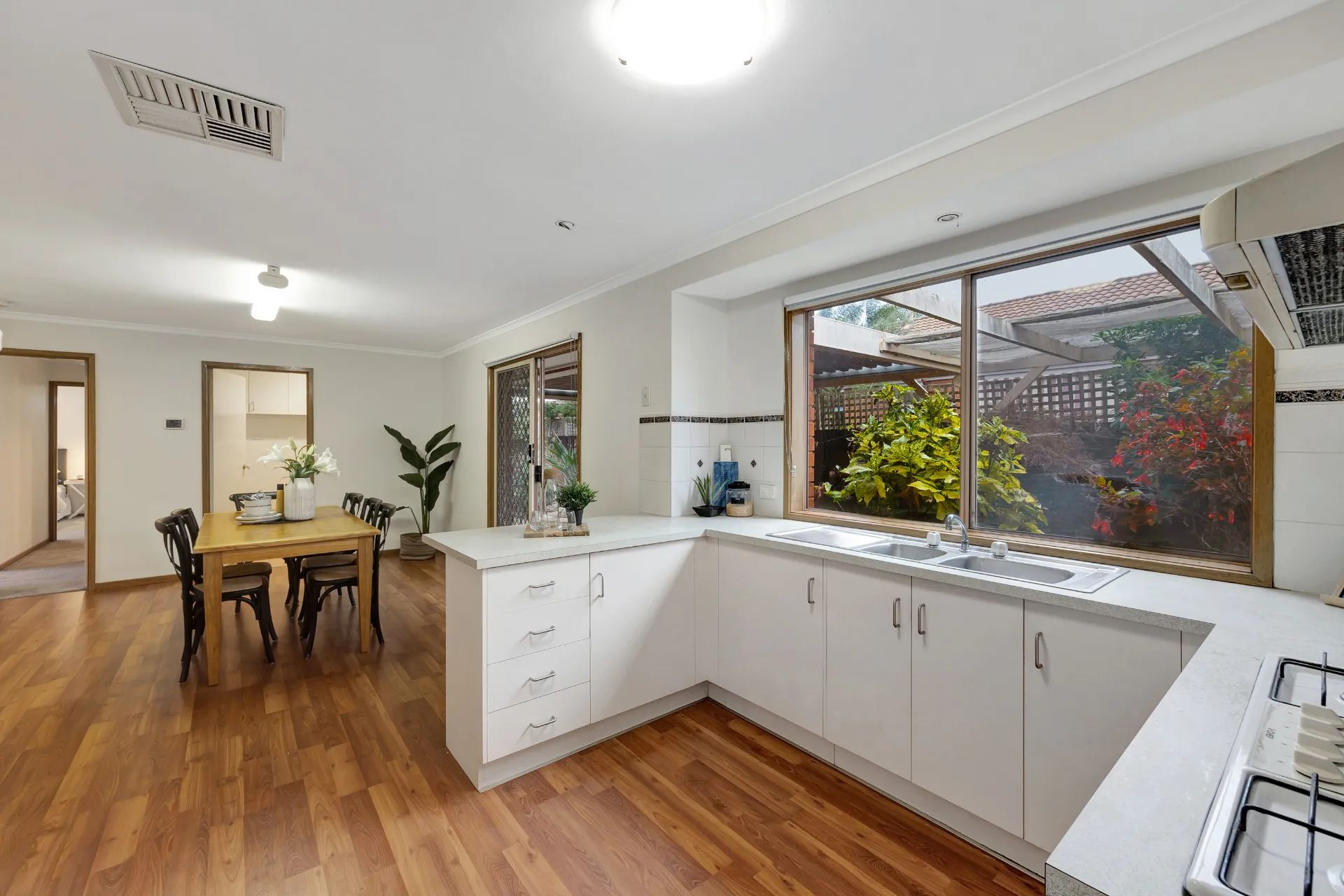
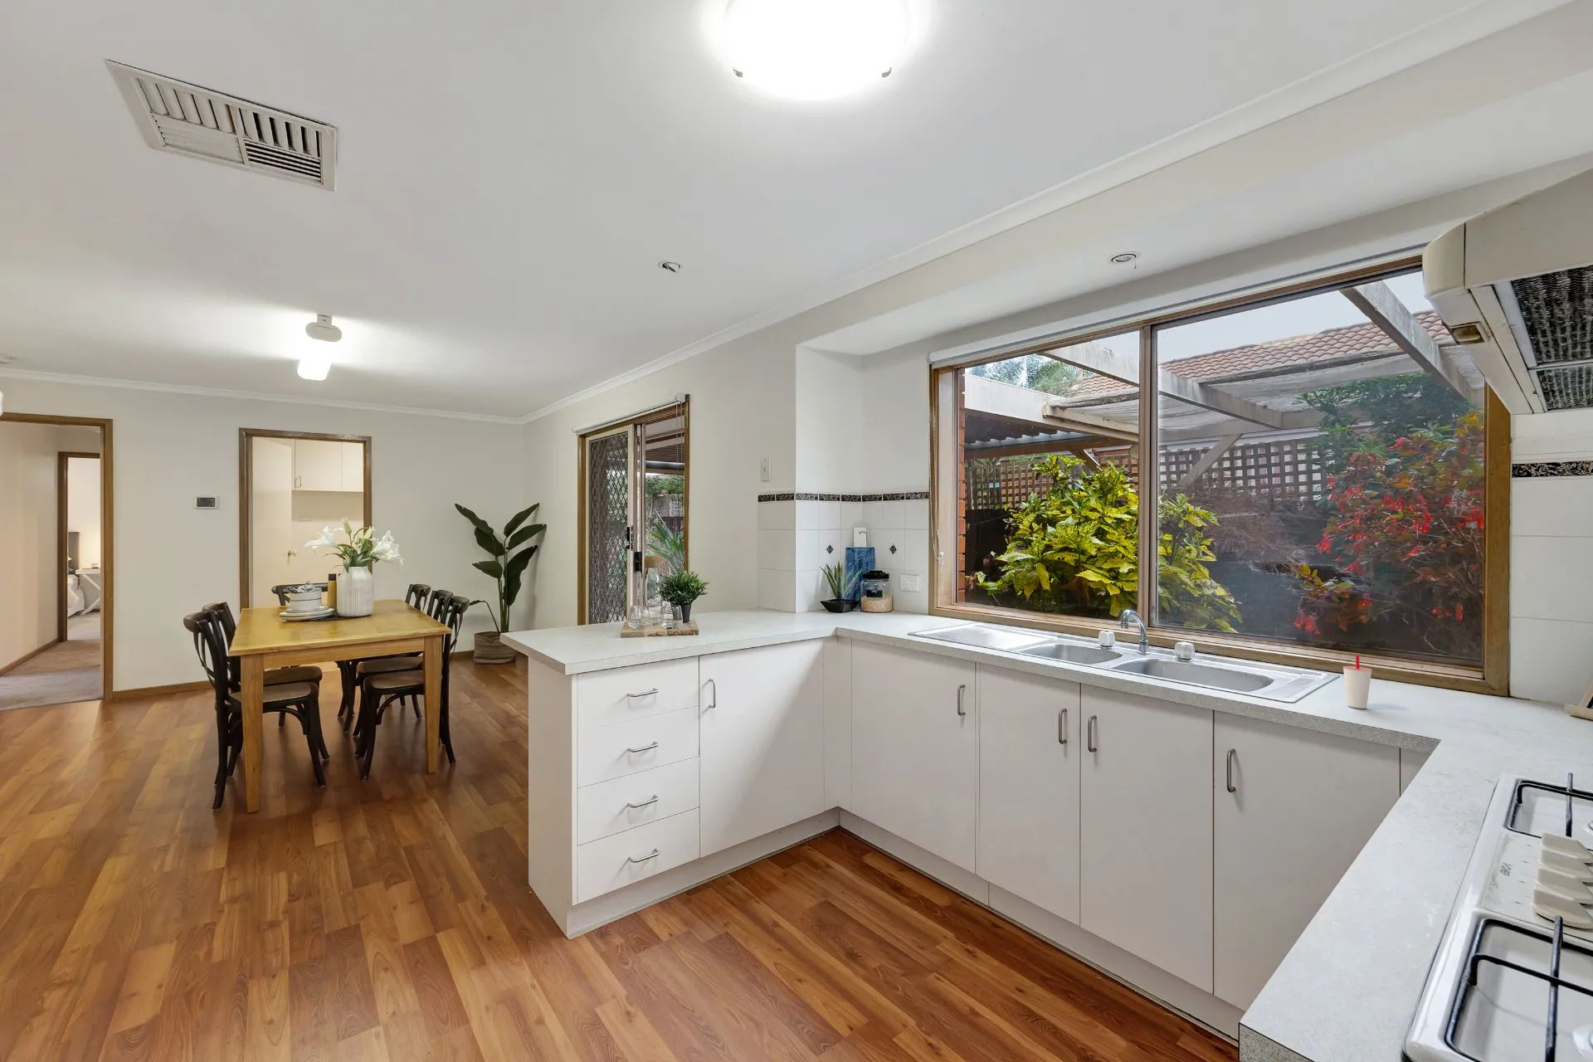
+ cup (1356, 680)
